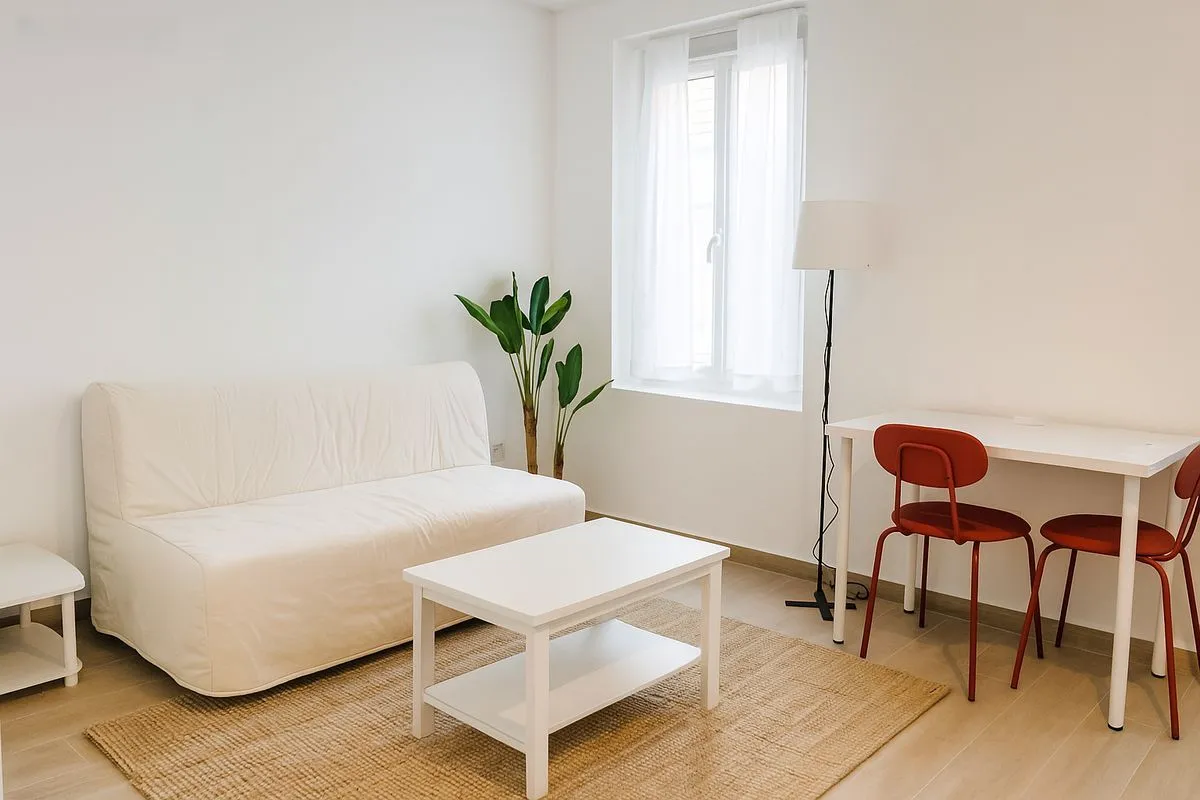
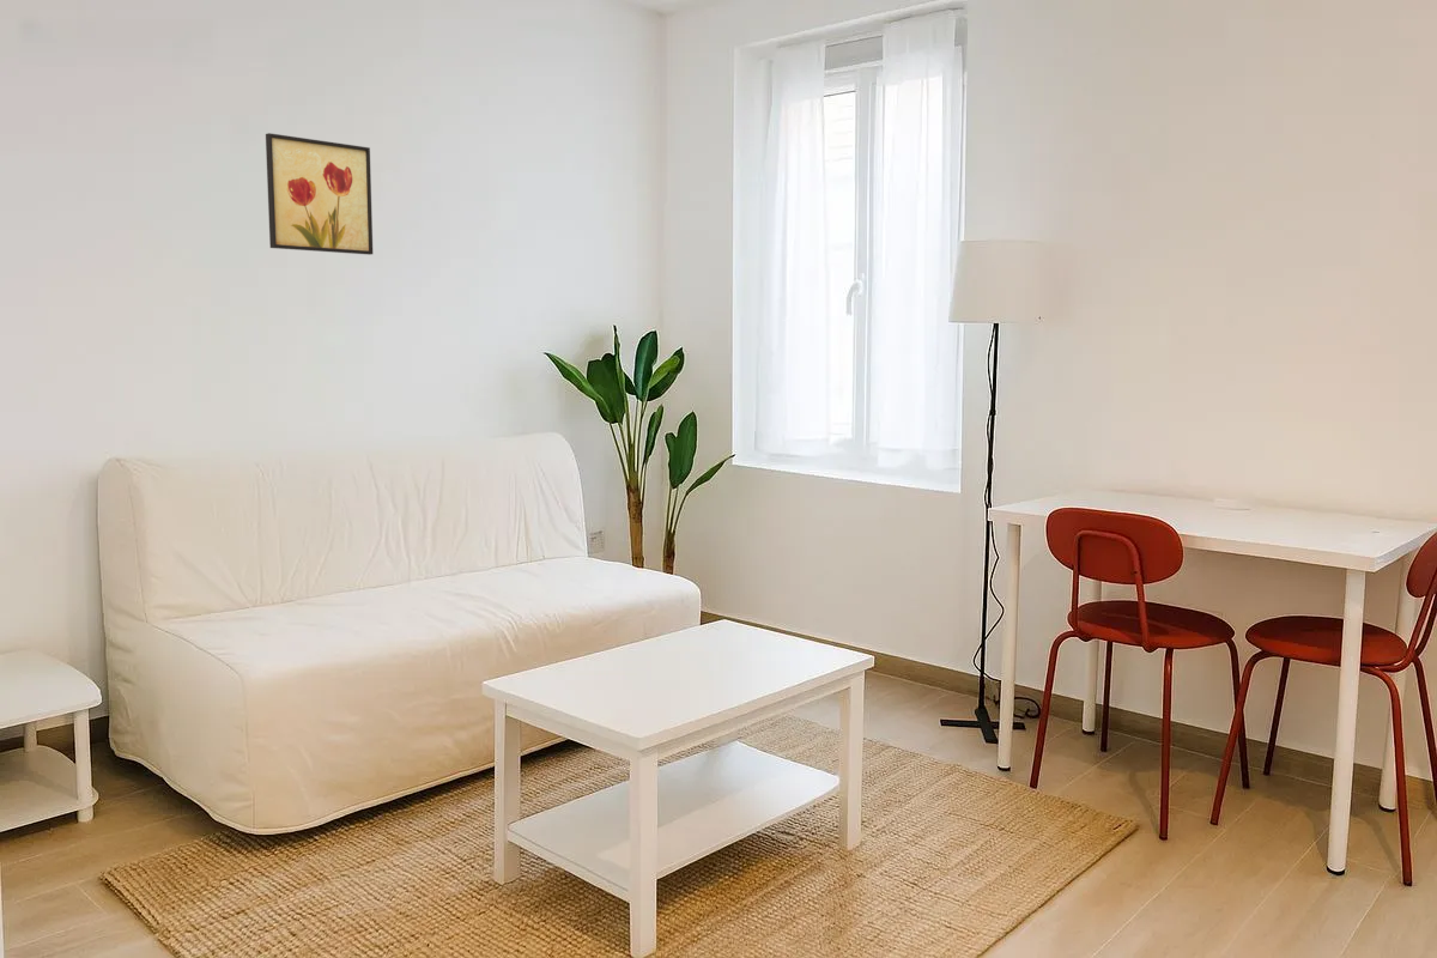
+ wall art (320, 196)
